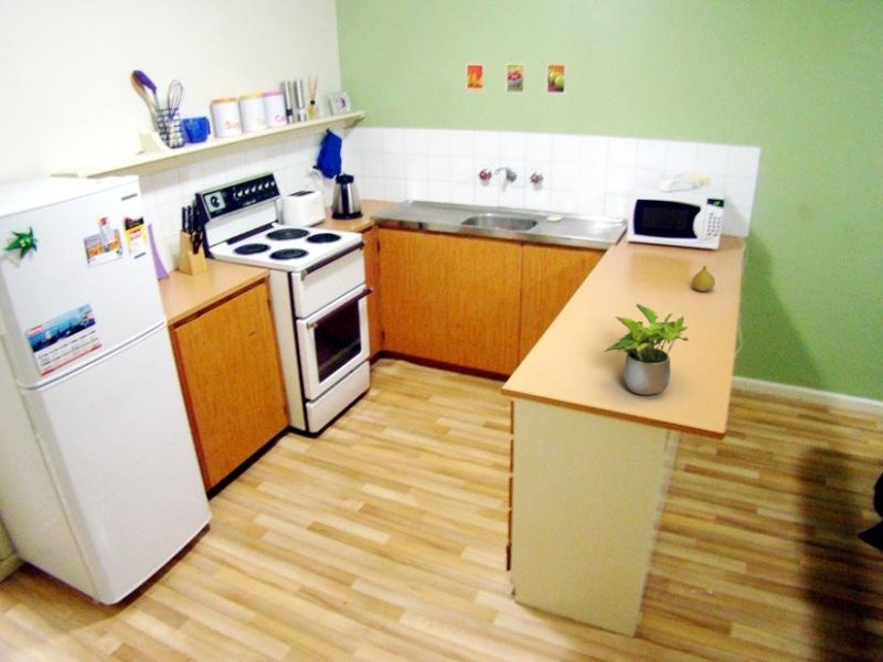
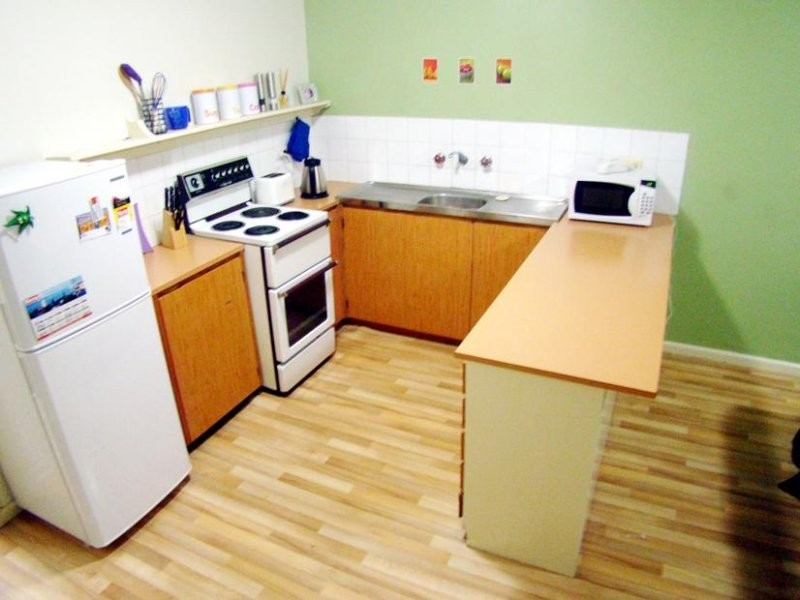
- fruit (703, 278)
- potted plant (645, 349)
